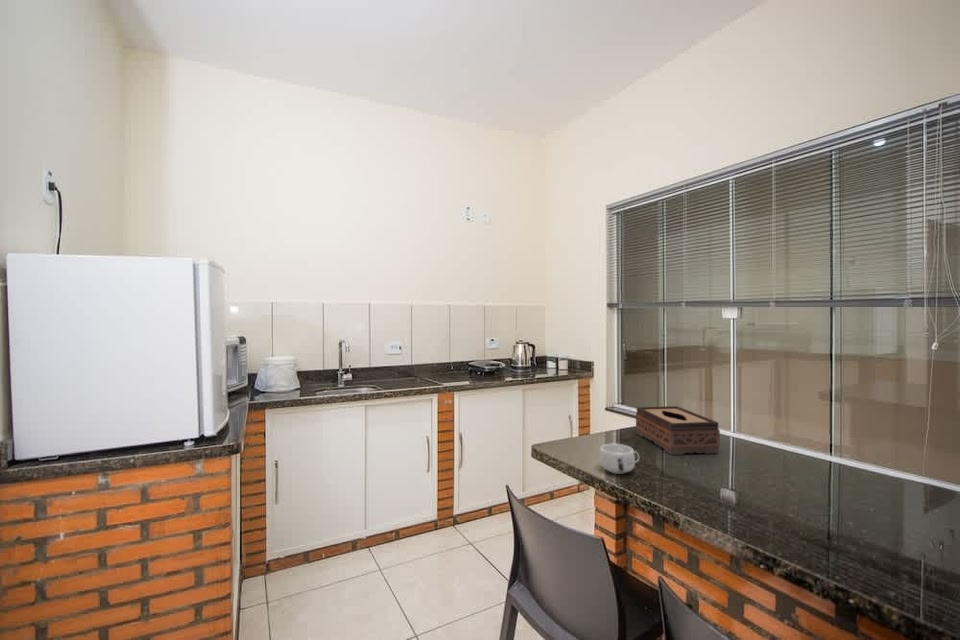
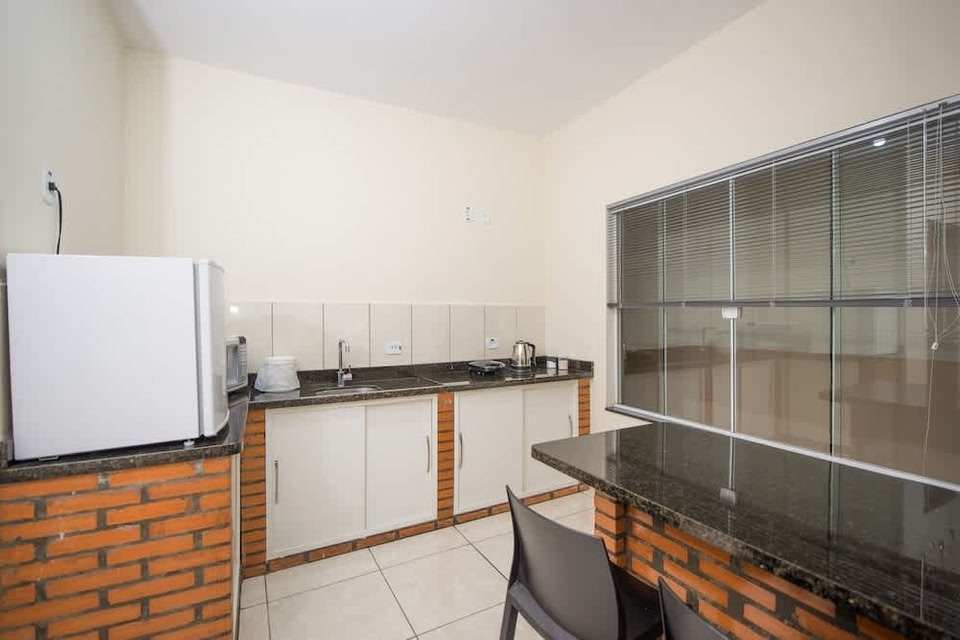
- mug (620, 459)
- tissue box (674, 428)
